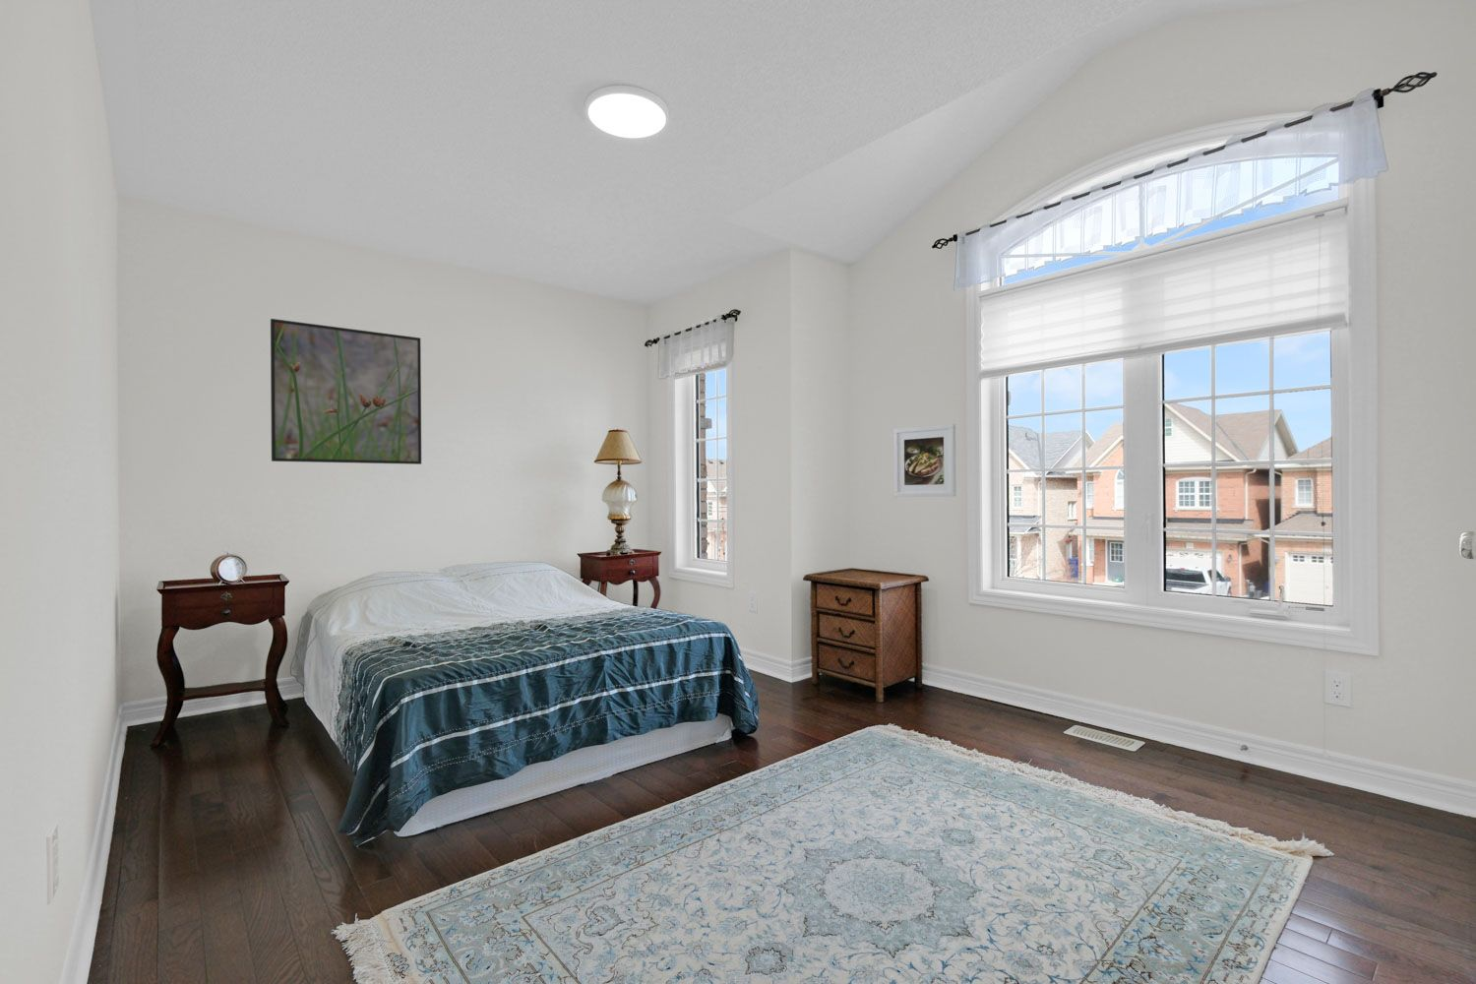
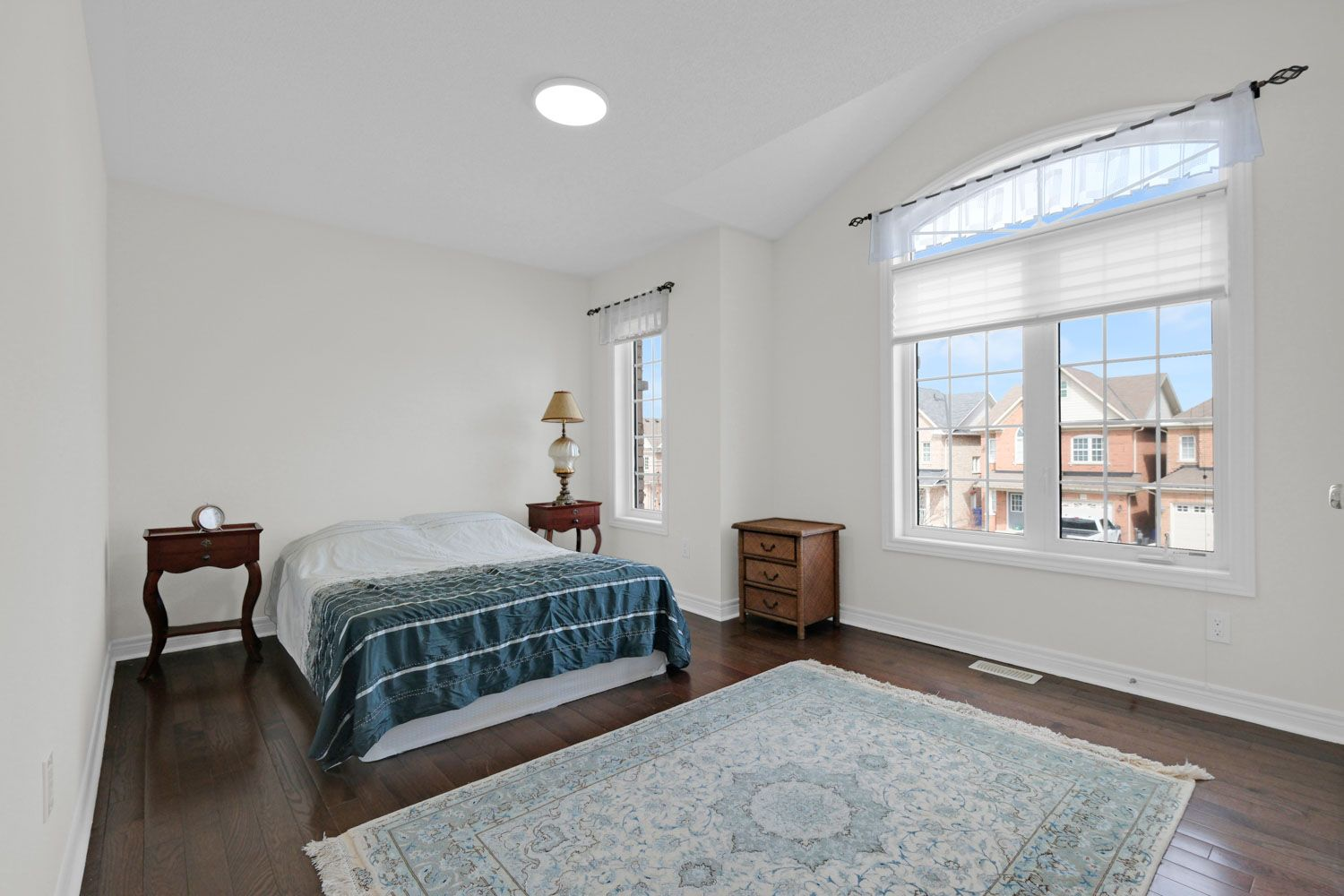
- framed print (350, 395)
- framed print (924, 461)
